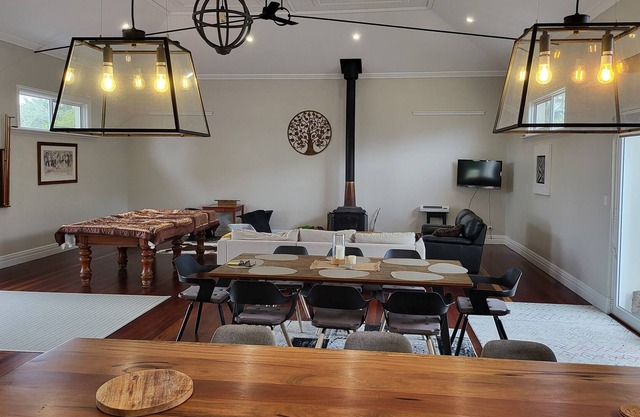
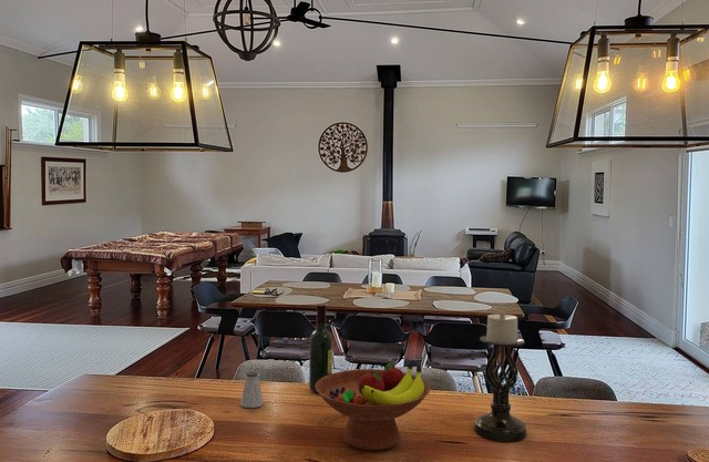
+ candle holder (502, 371)
+ wine bottle (320, 347)
+ saltshaker (251, 388)
+ fruit bowl (371, 401)
